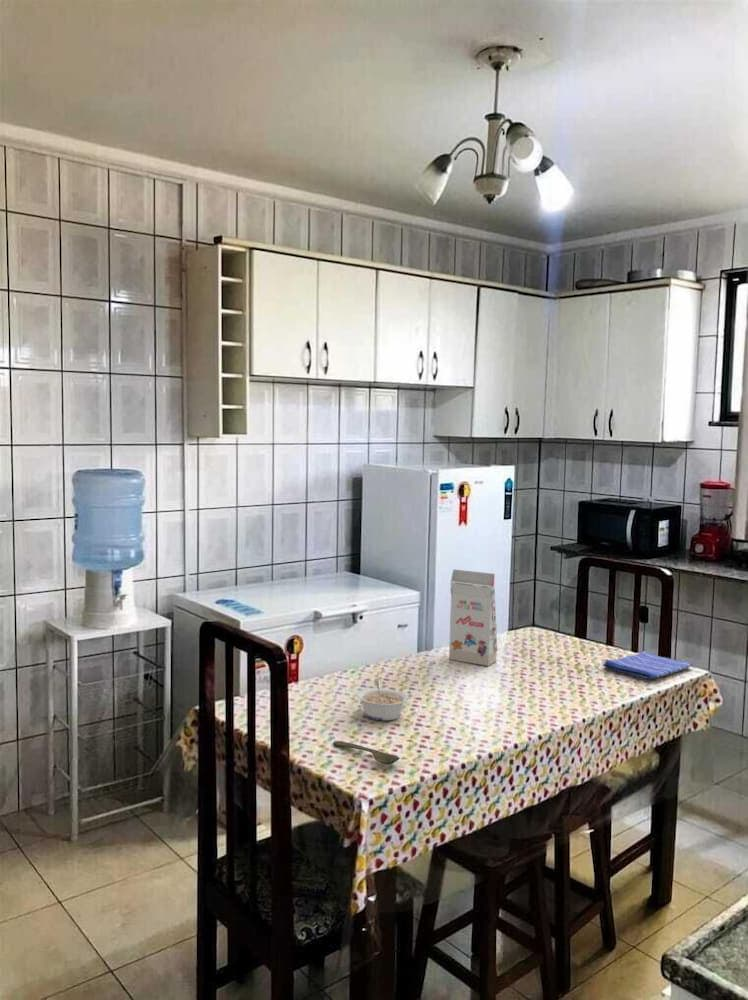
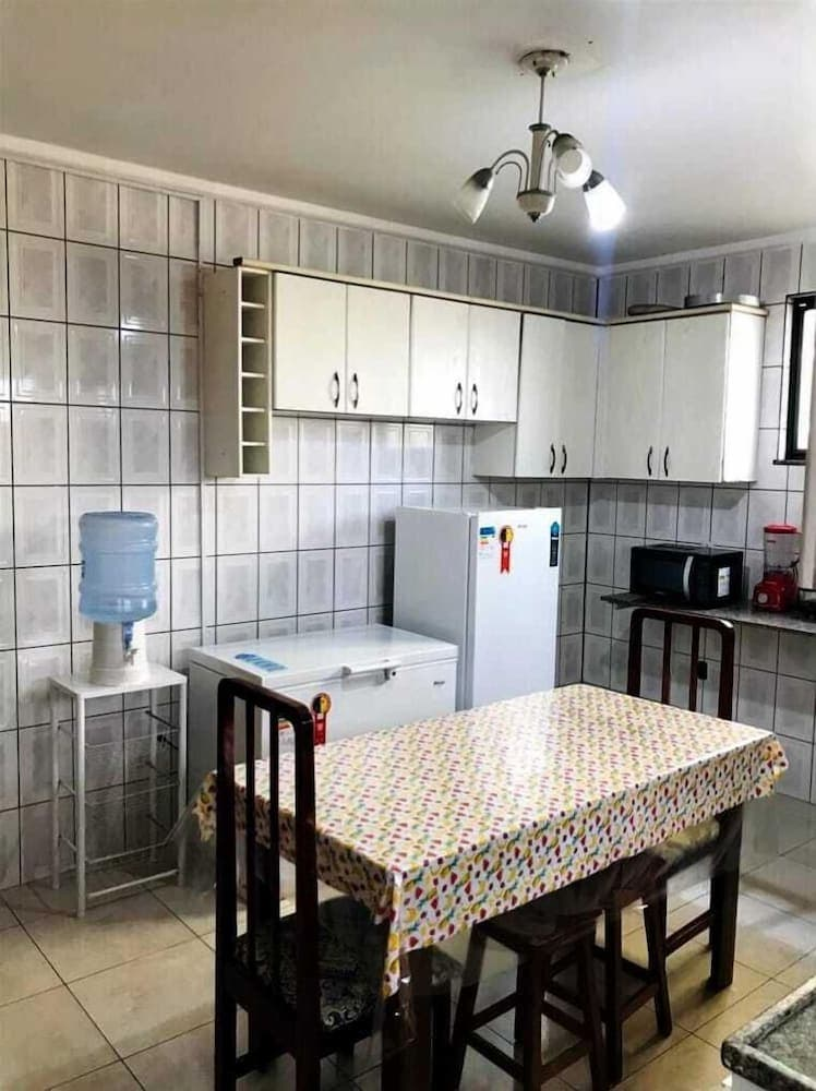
- gift box (474, 615)
- legume (380, 702)
- dish towel (647, 663)
- spoon (364, 750)
